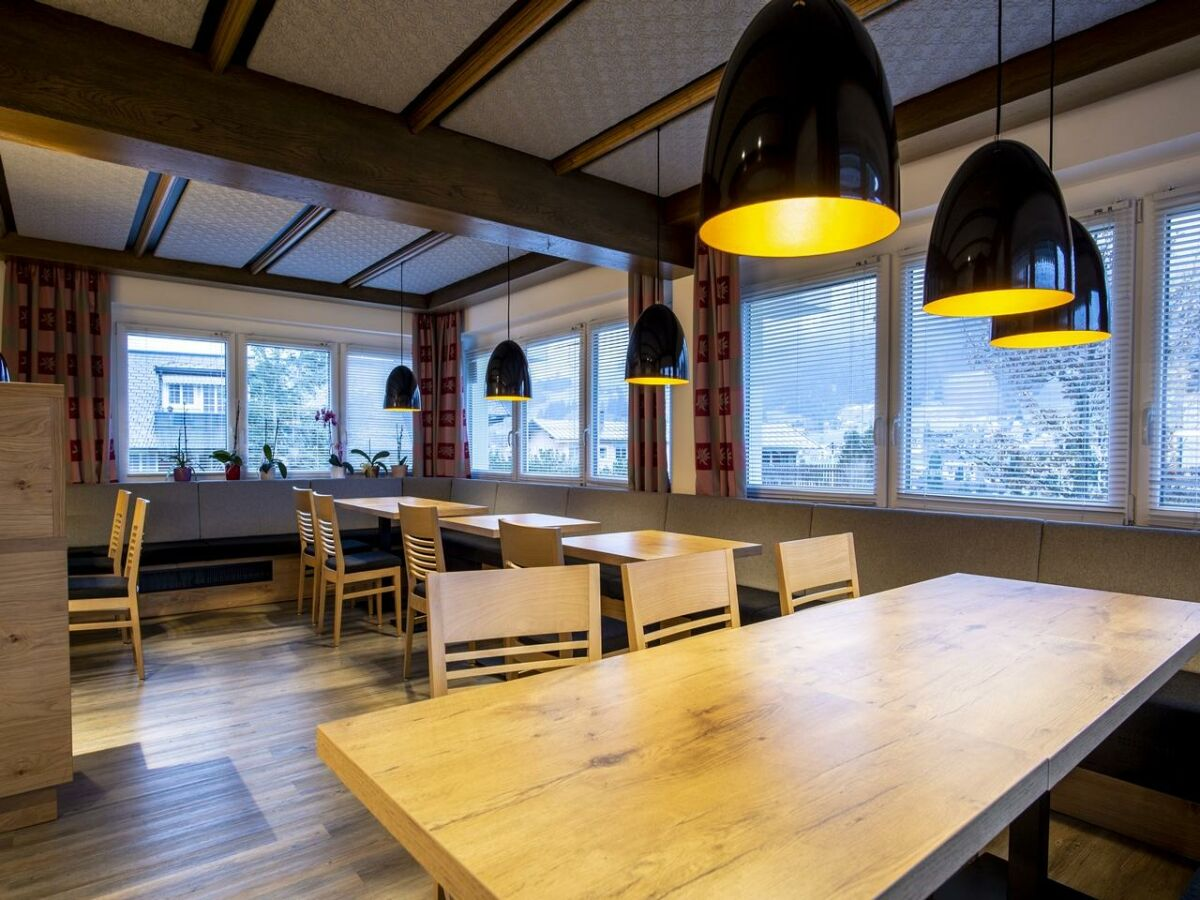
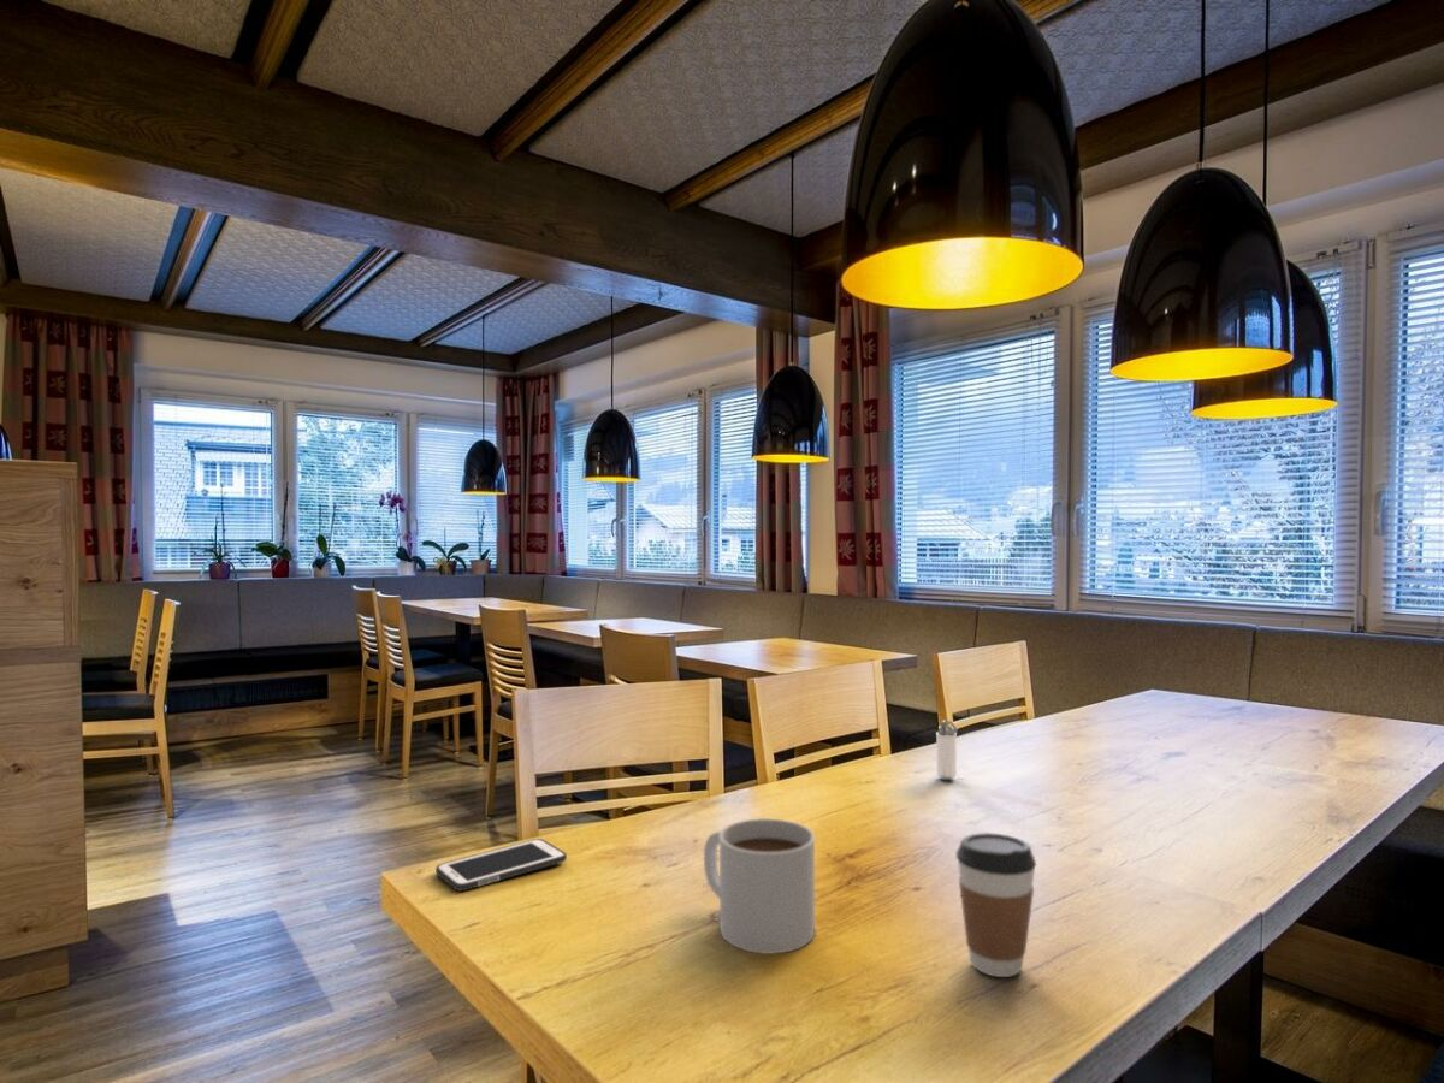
+ shaker (946, 748)
+ coffee cup (995, 902)
+ mug (752, 876)
+ cell phone (502, 863)
